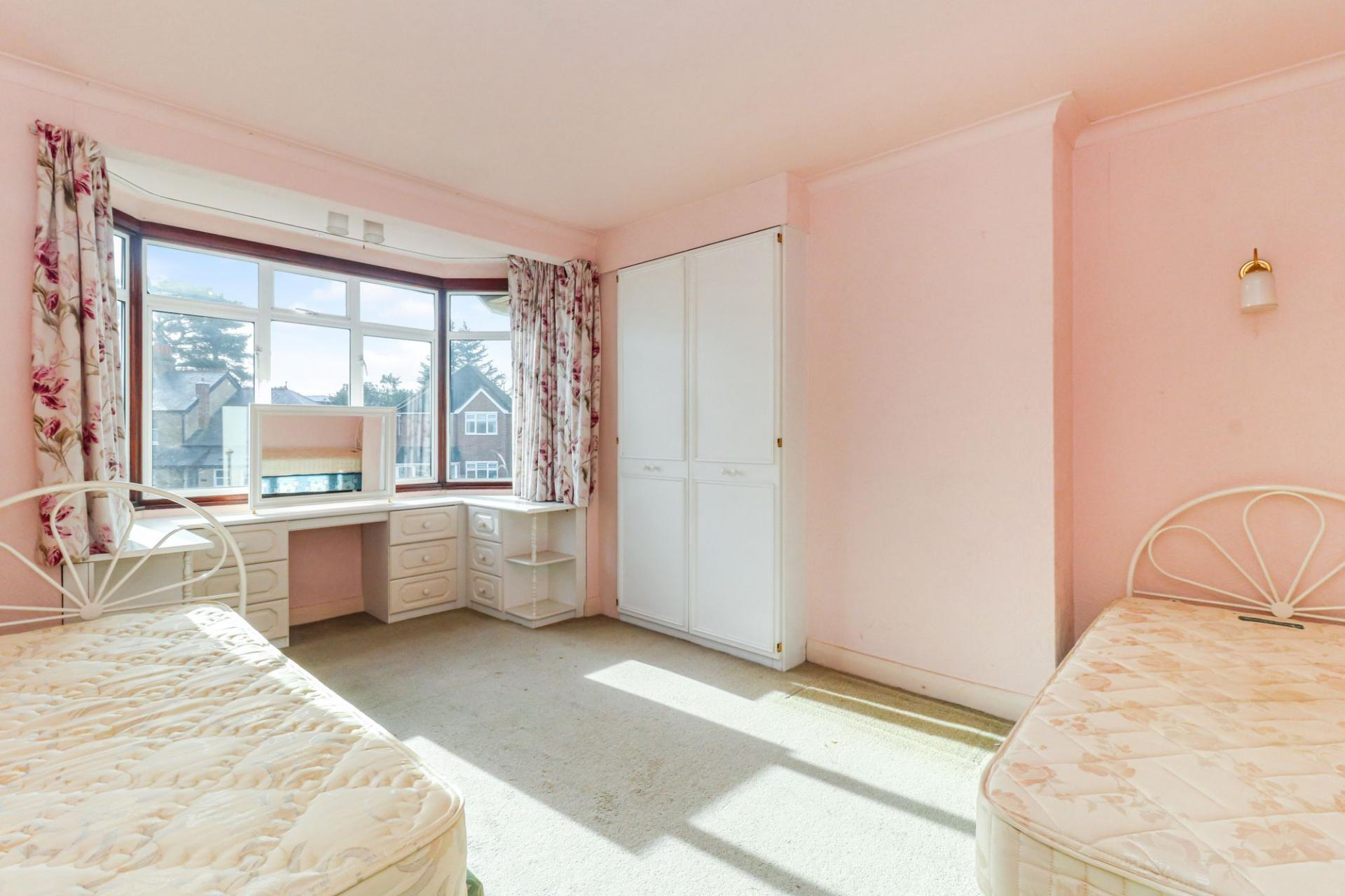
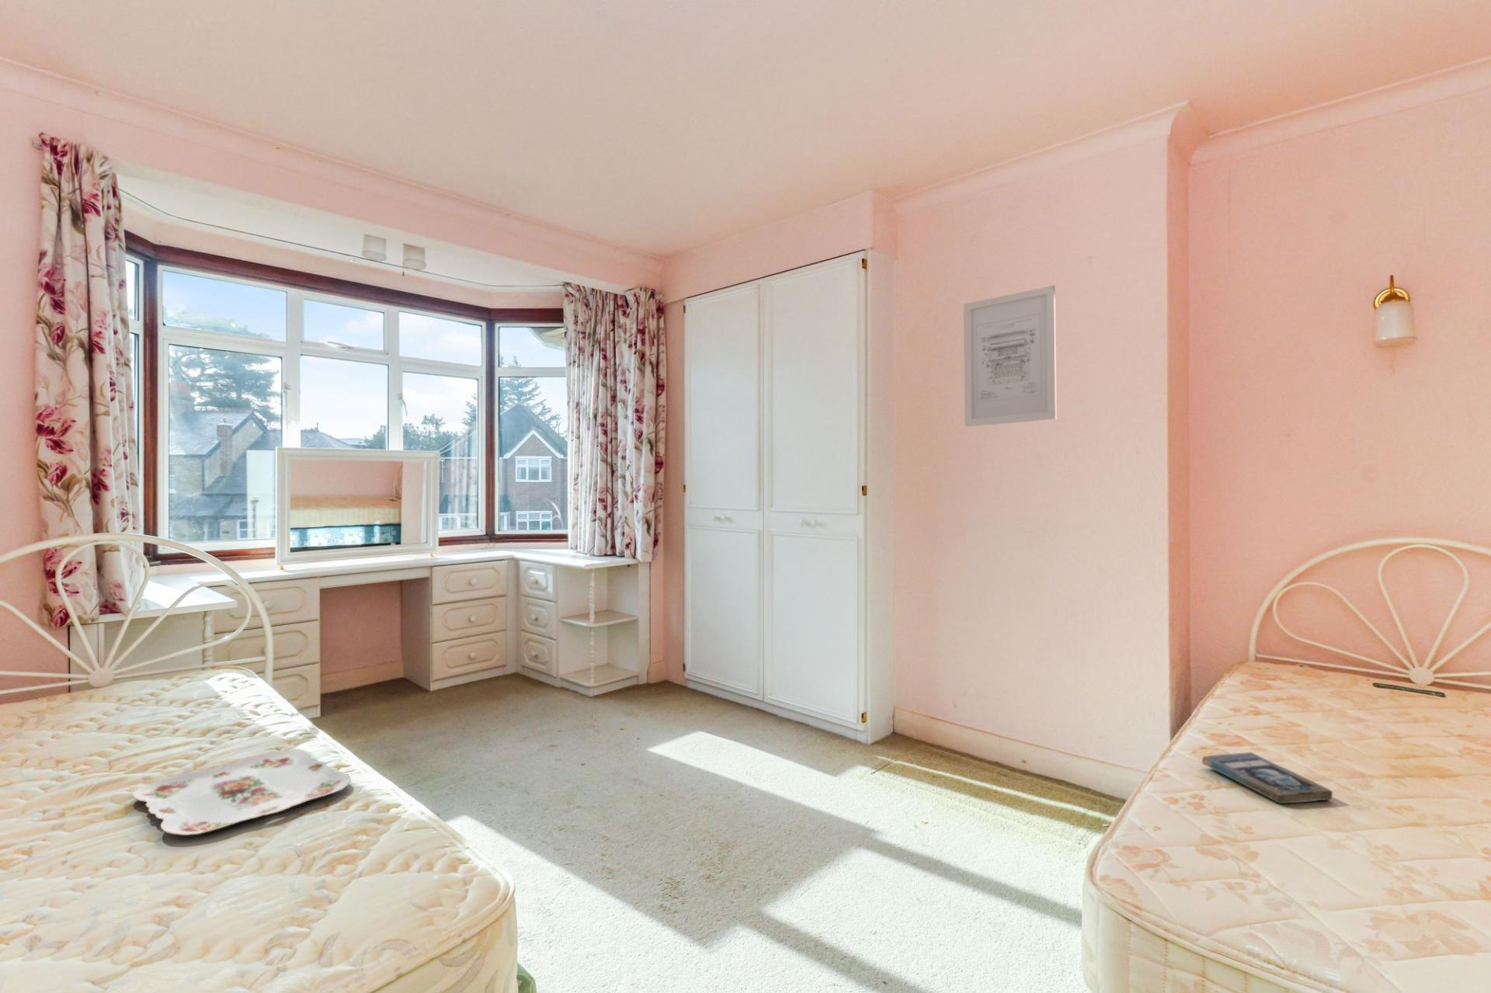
+ wall art (1008, 359)
+ book (1263, 776)
+ serving tray (244, 788)
